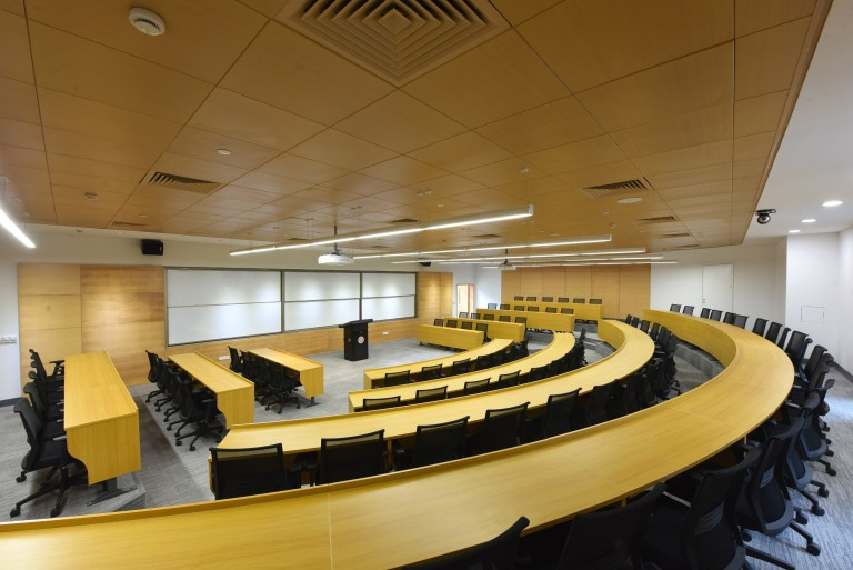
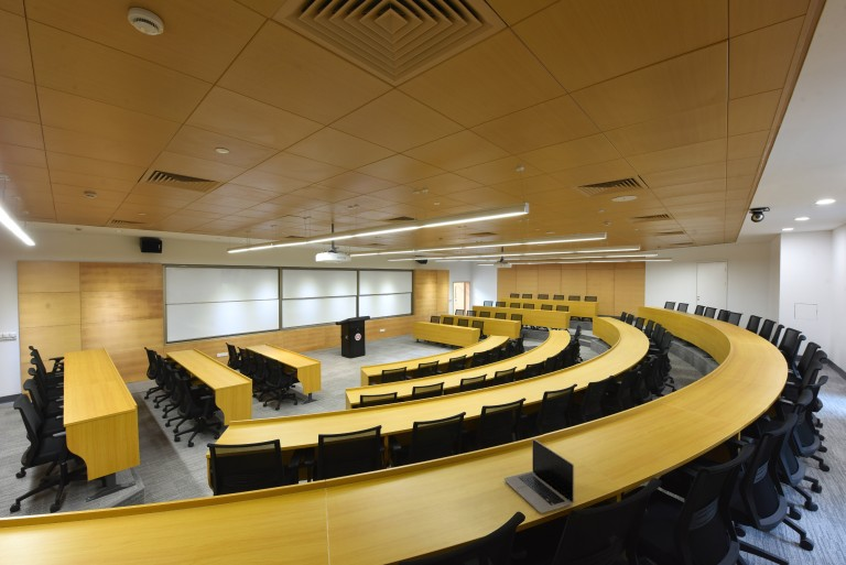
+ laptop (536, 472)
